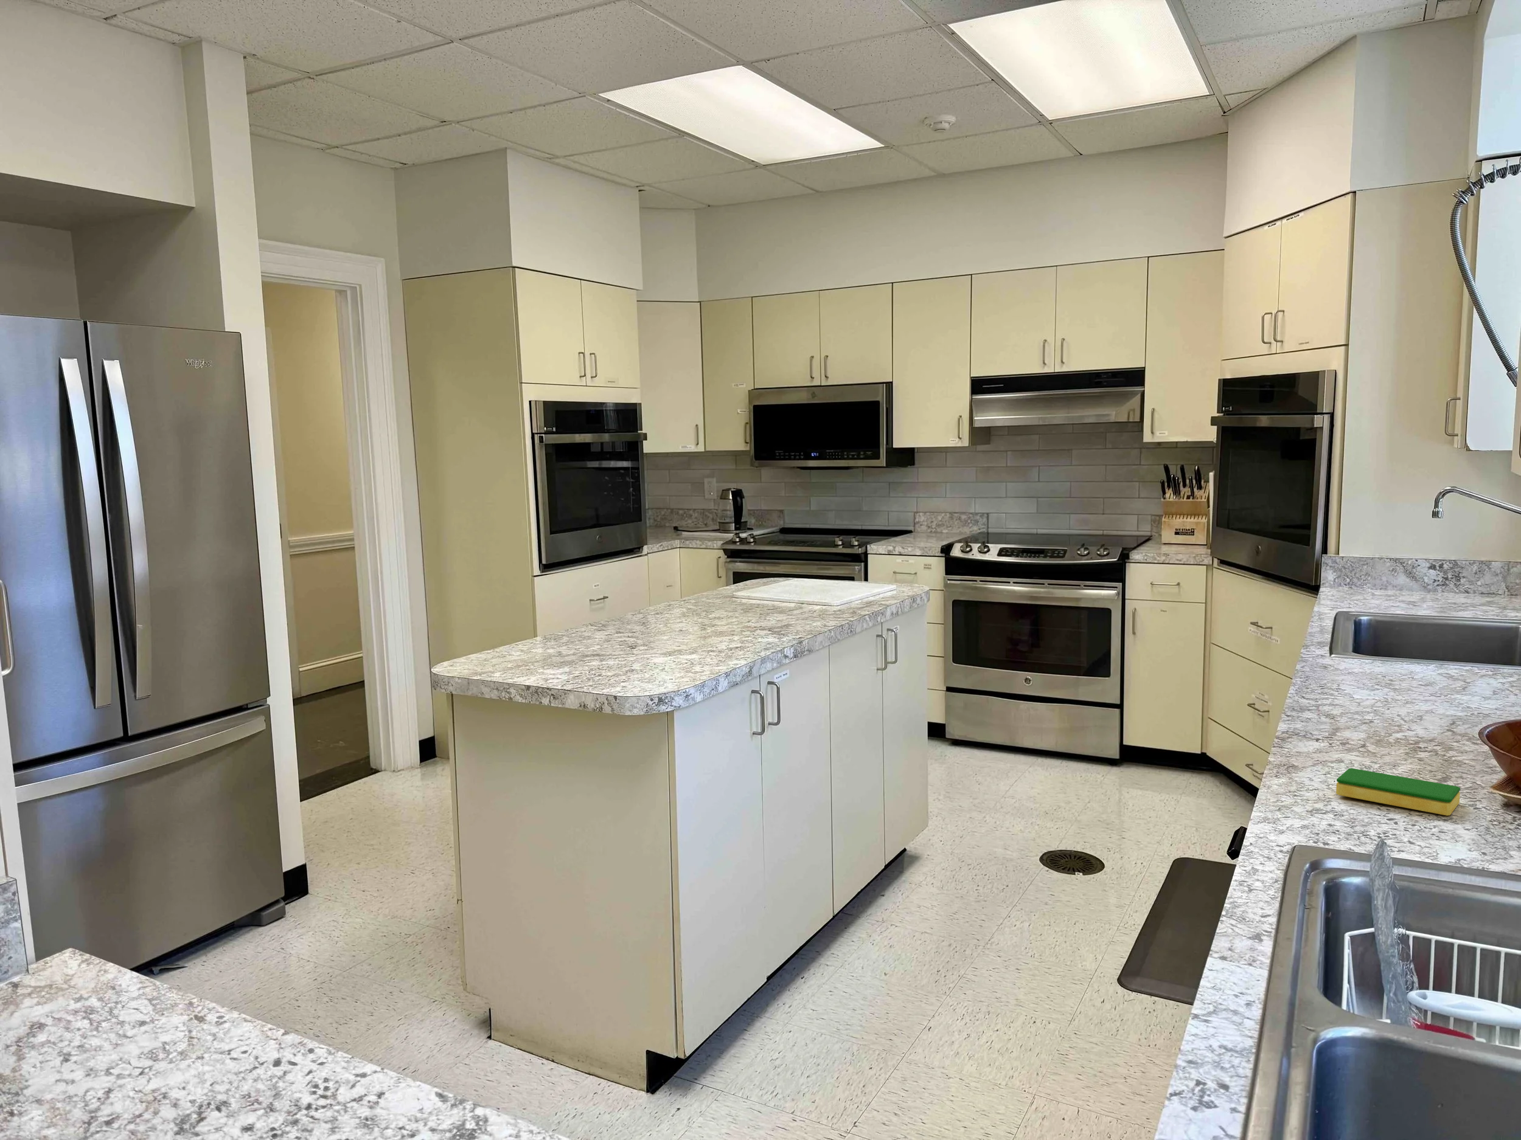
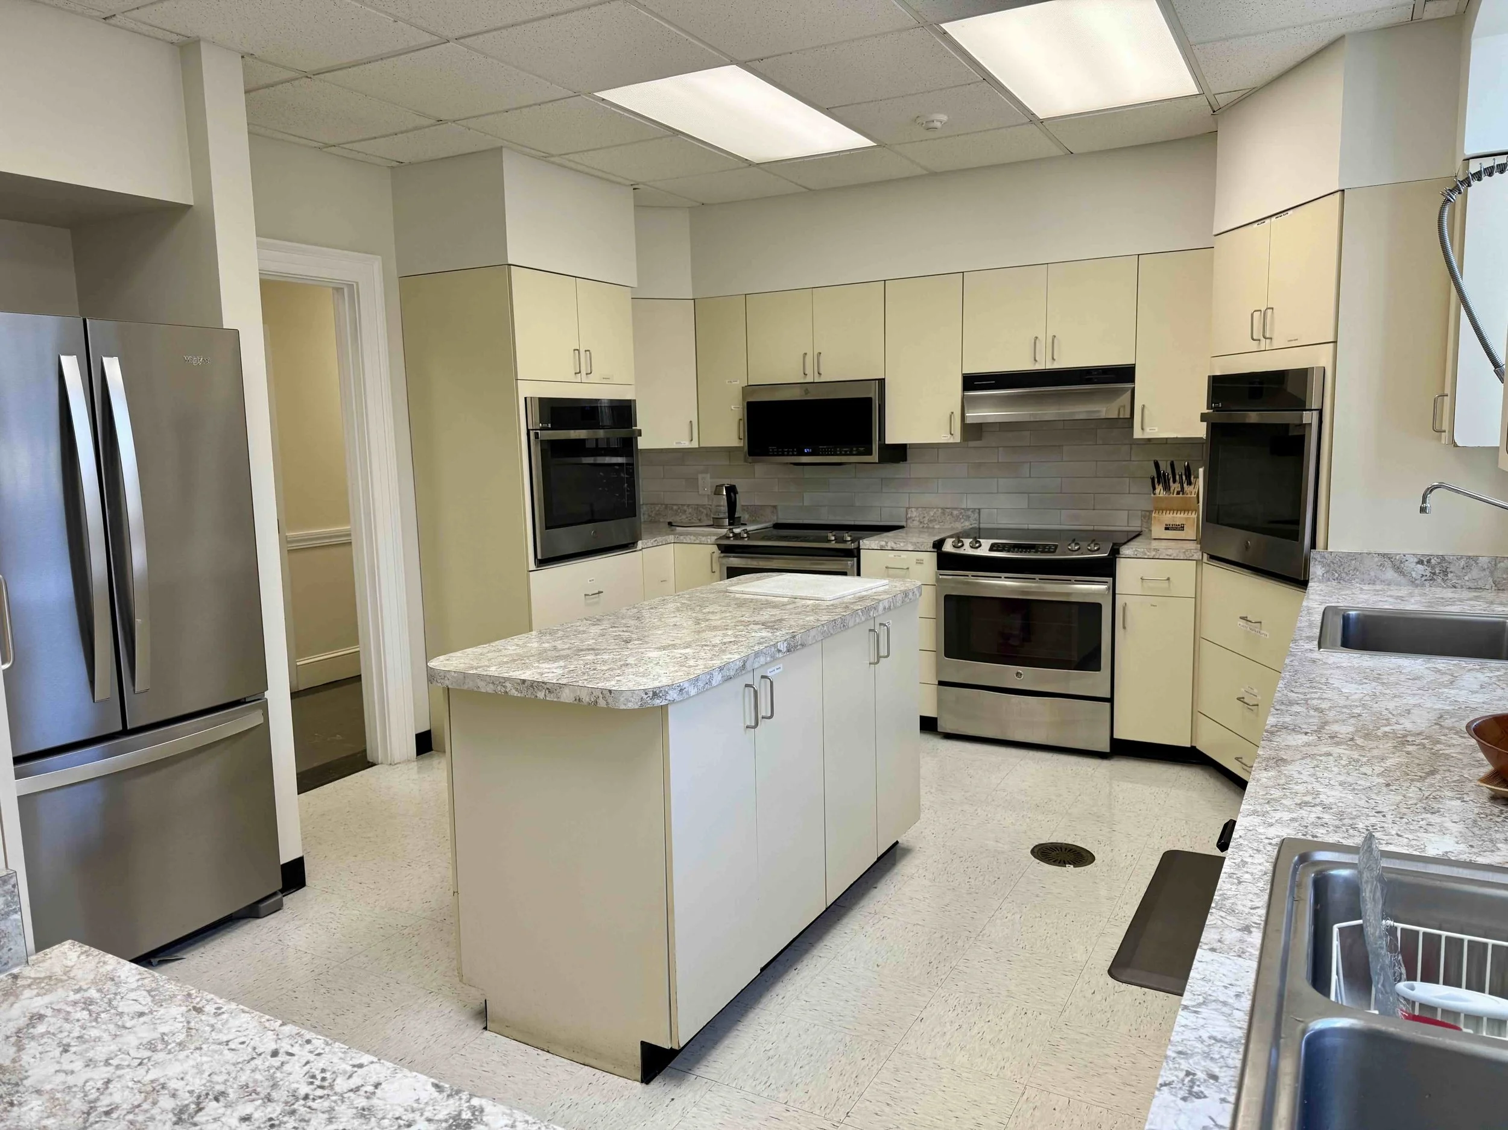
- dish sponge (1396, 790)
